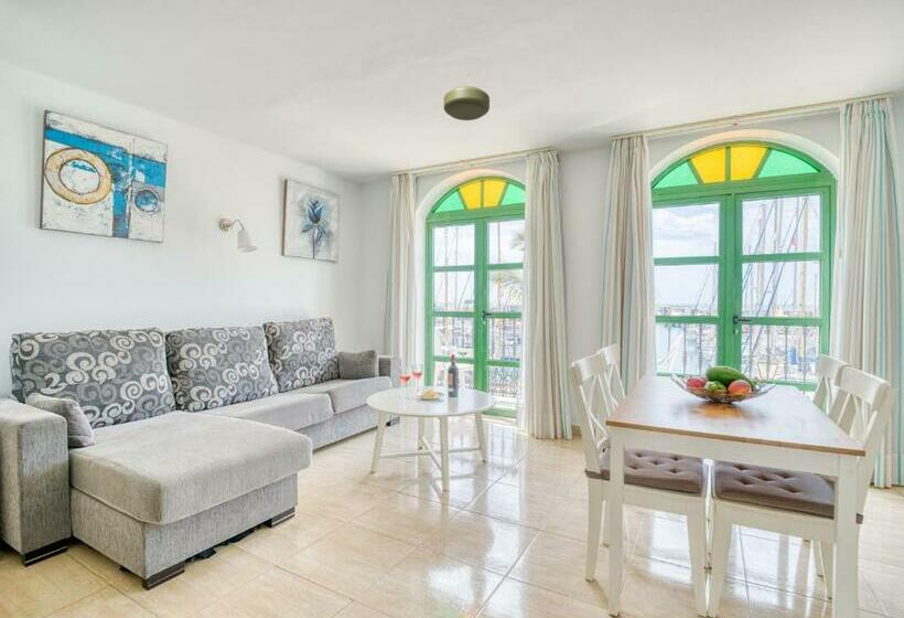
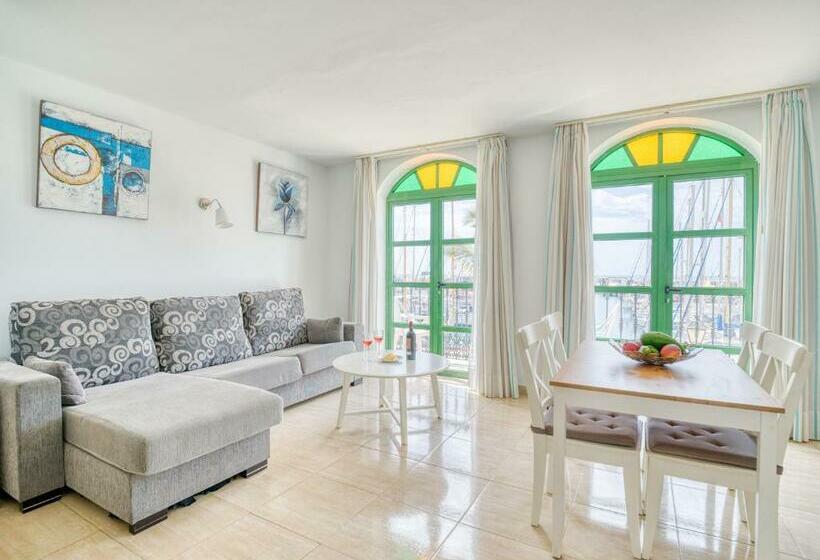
- ceiling light (466, 104)
